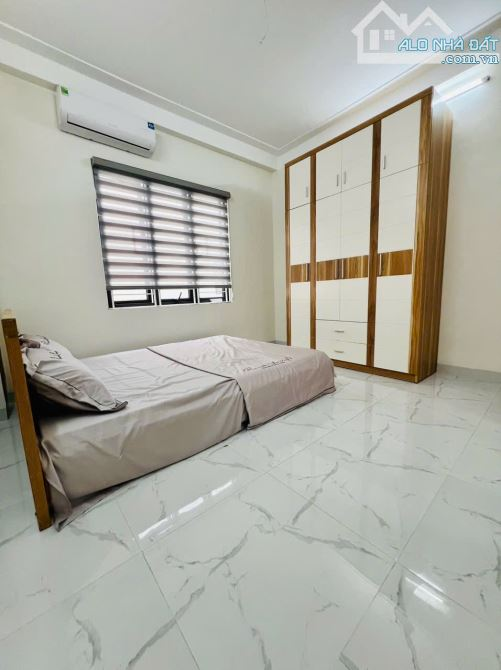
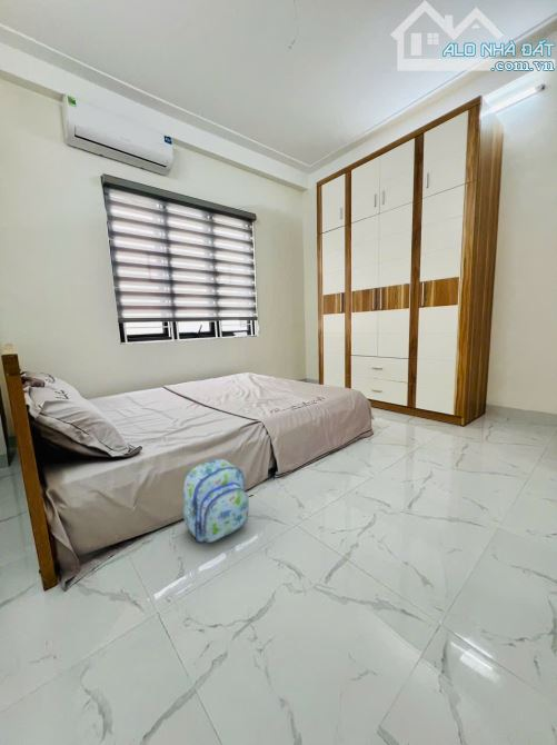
+ backpack (218, 498)
